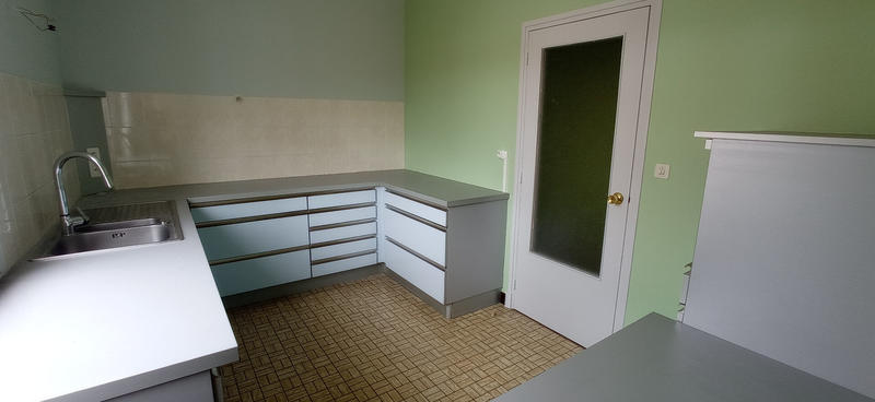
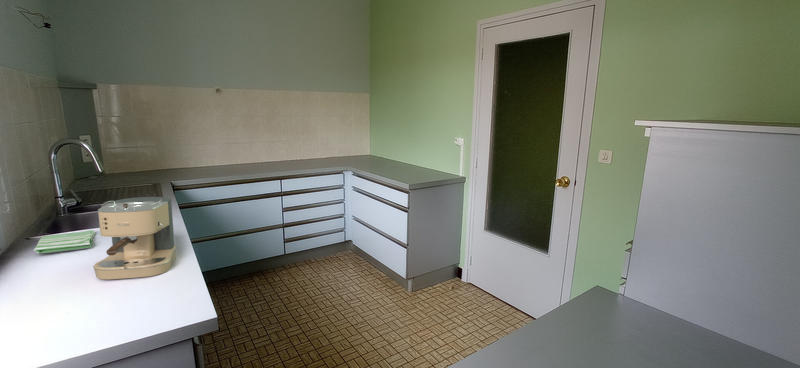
+ dish towel (66, 241)
+ coffee maker (134, 235)
